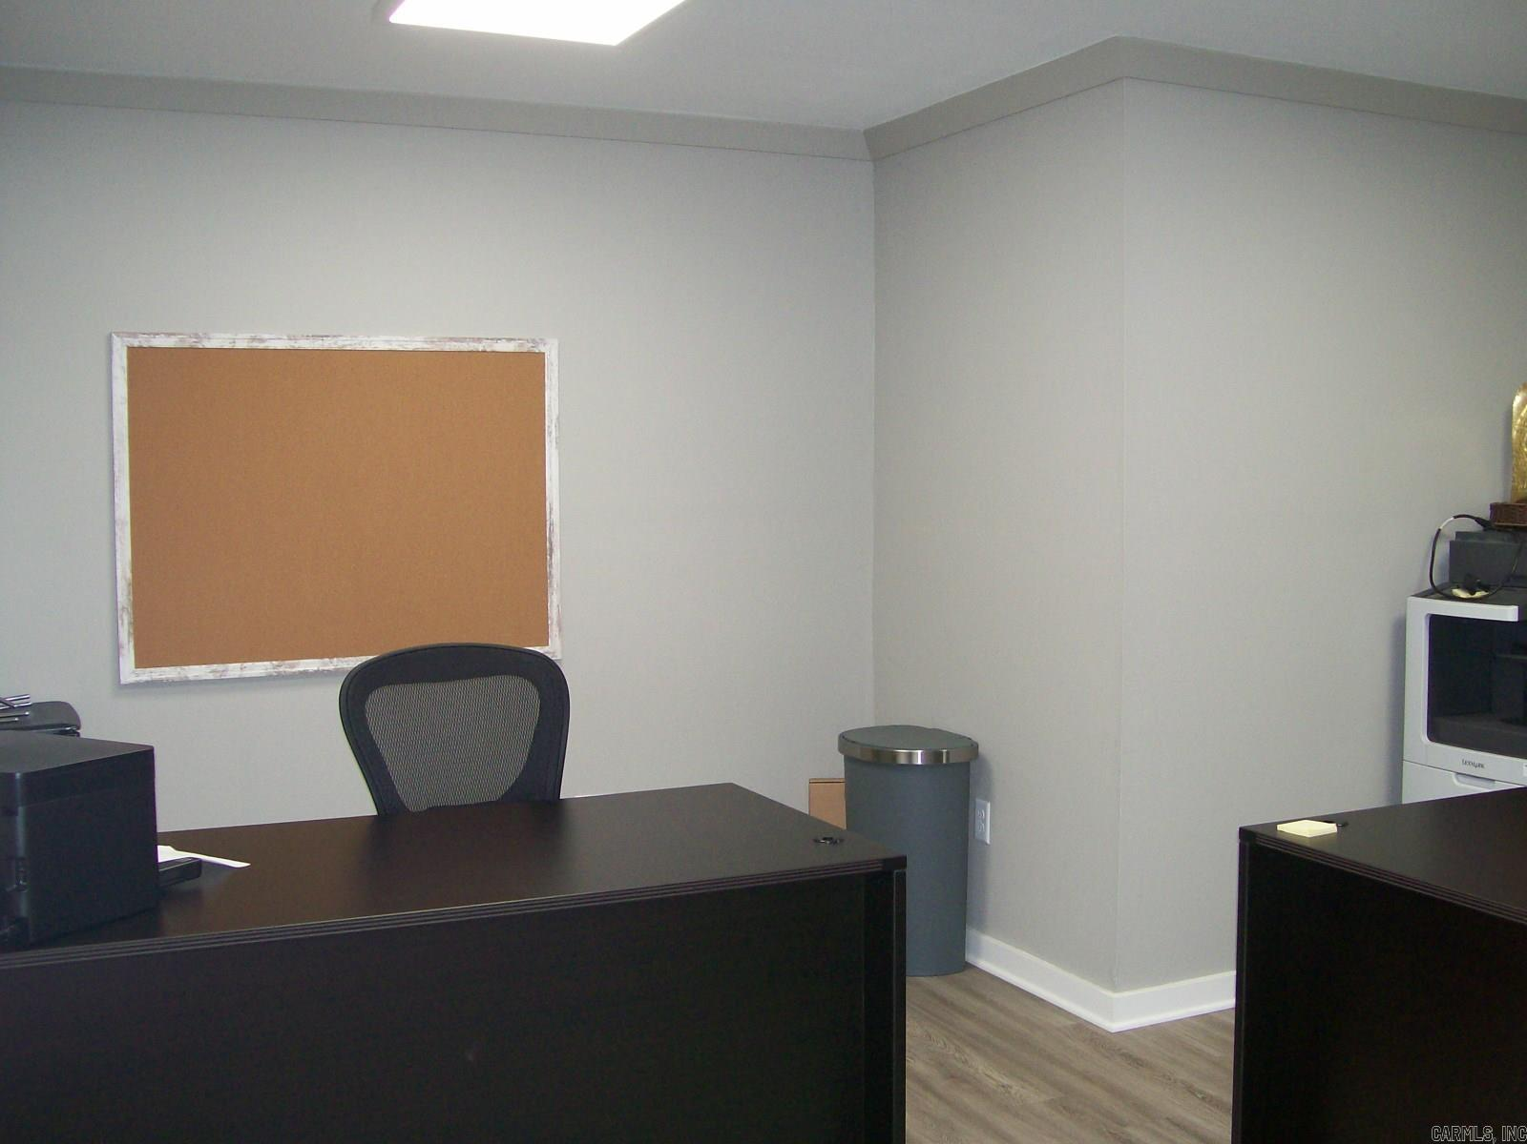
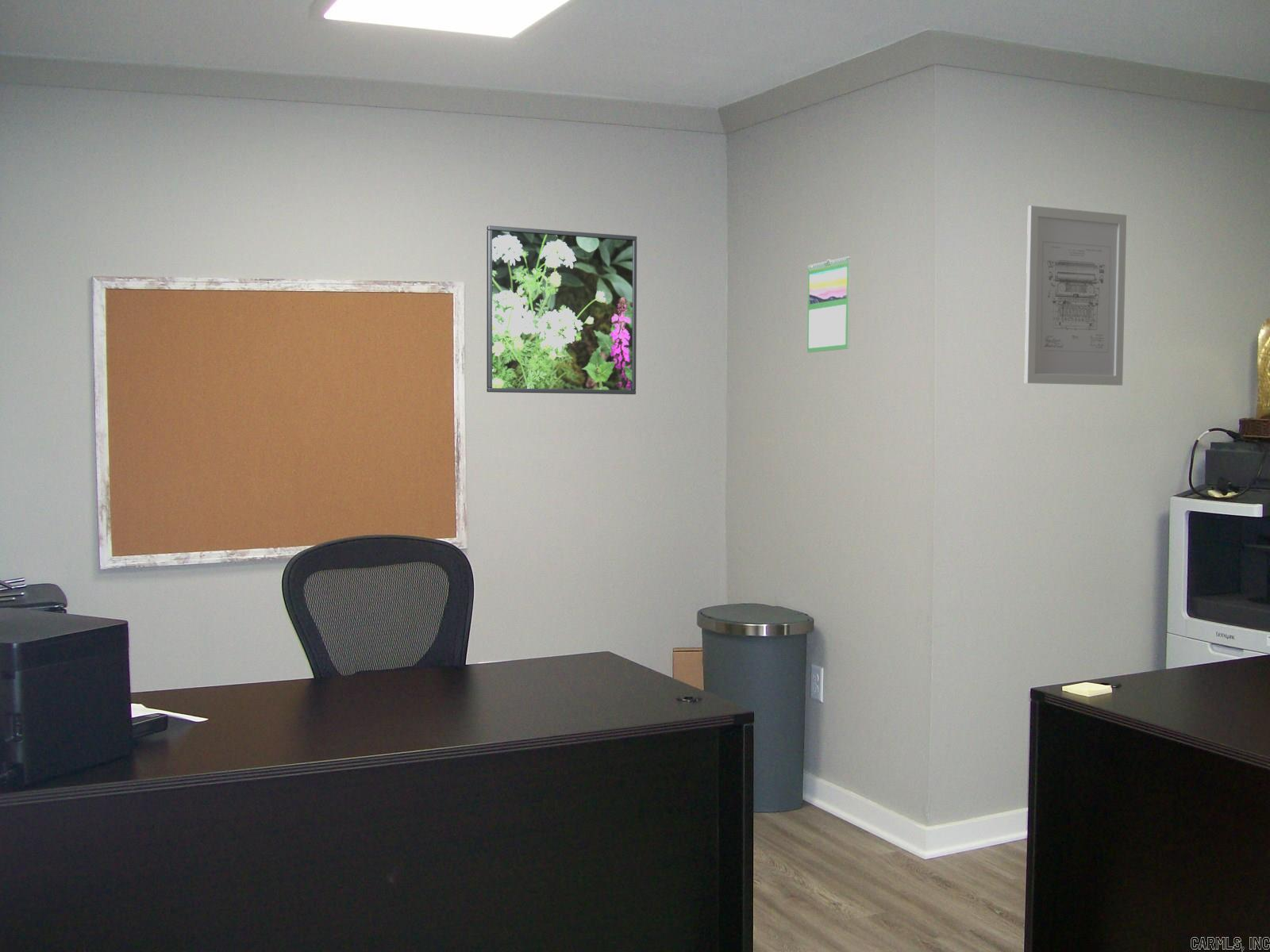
+ calendar (828, 305)
+ wall art (1076, 298)
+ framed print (563, 312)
